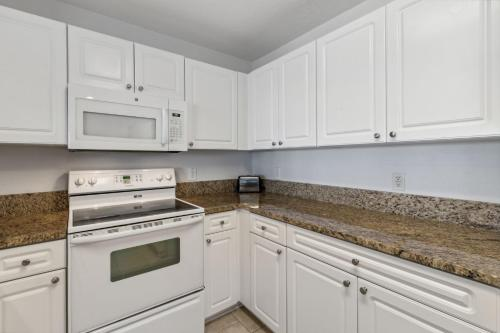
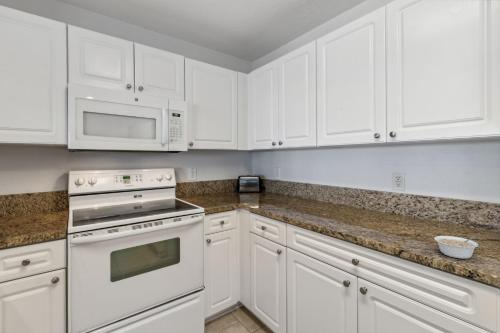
+ legume (455, 245)
